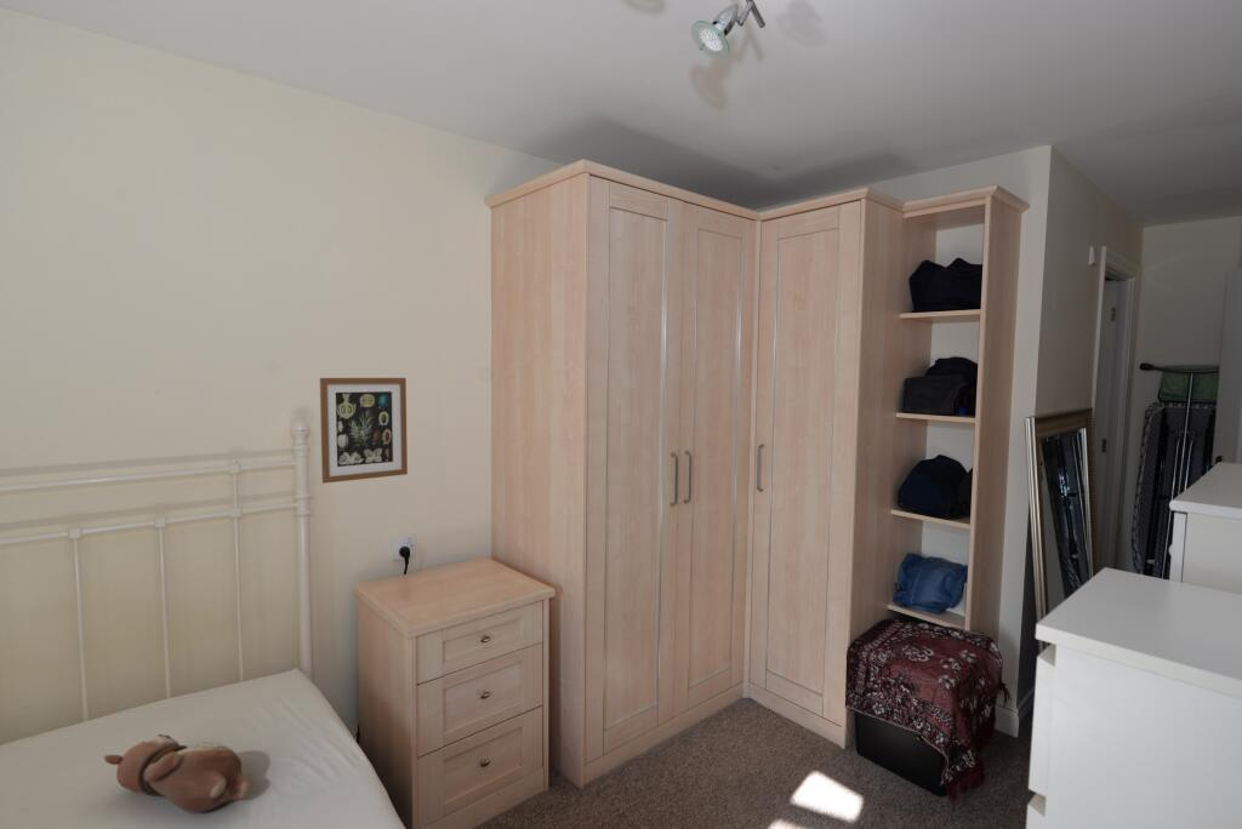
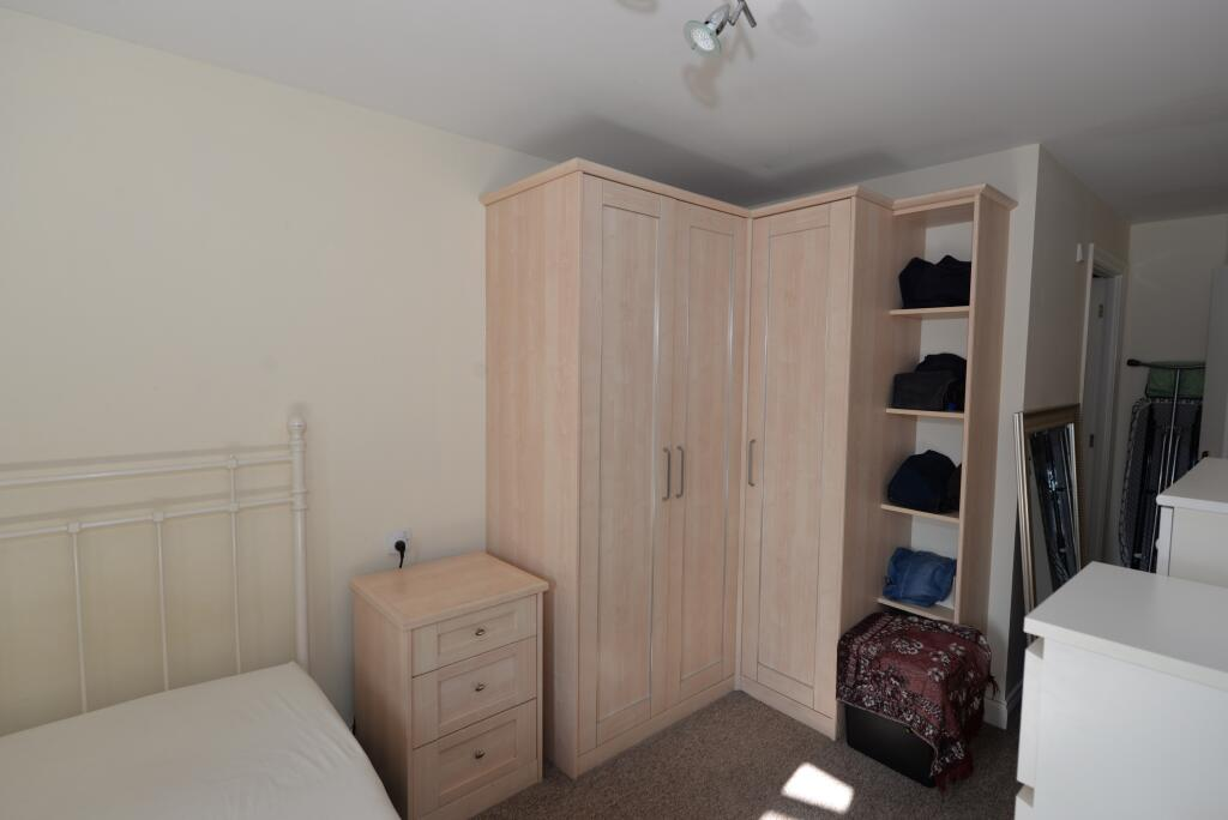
- teddy bear (181, 765)
- wall art (365, 428)
